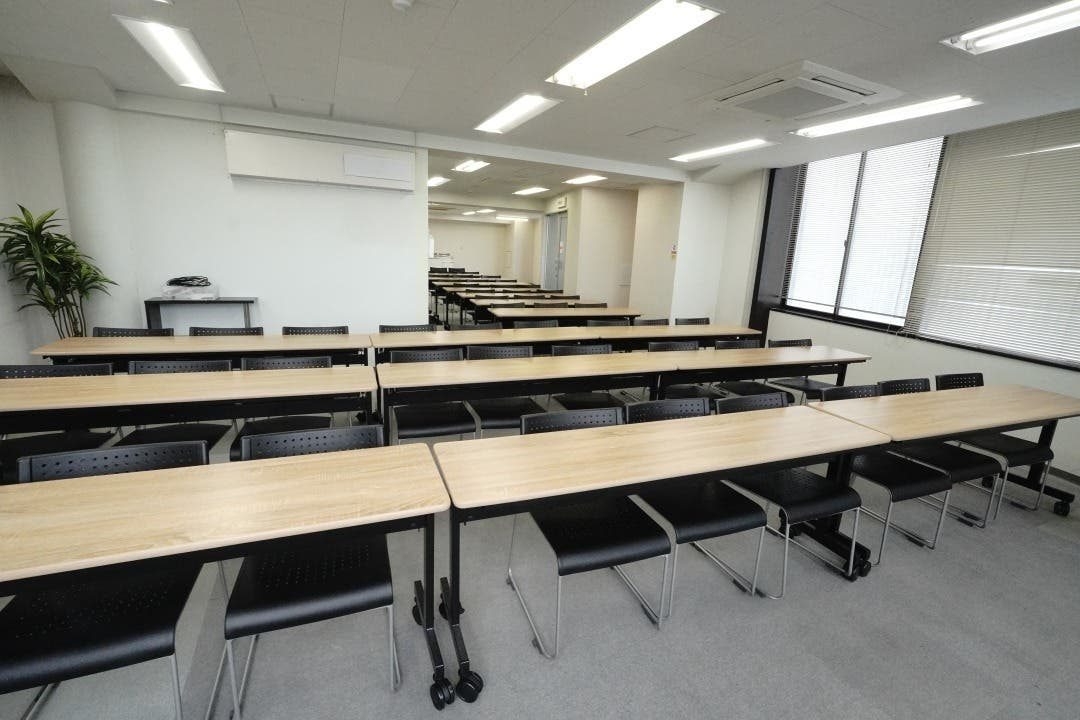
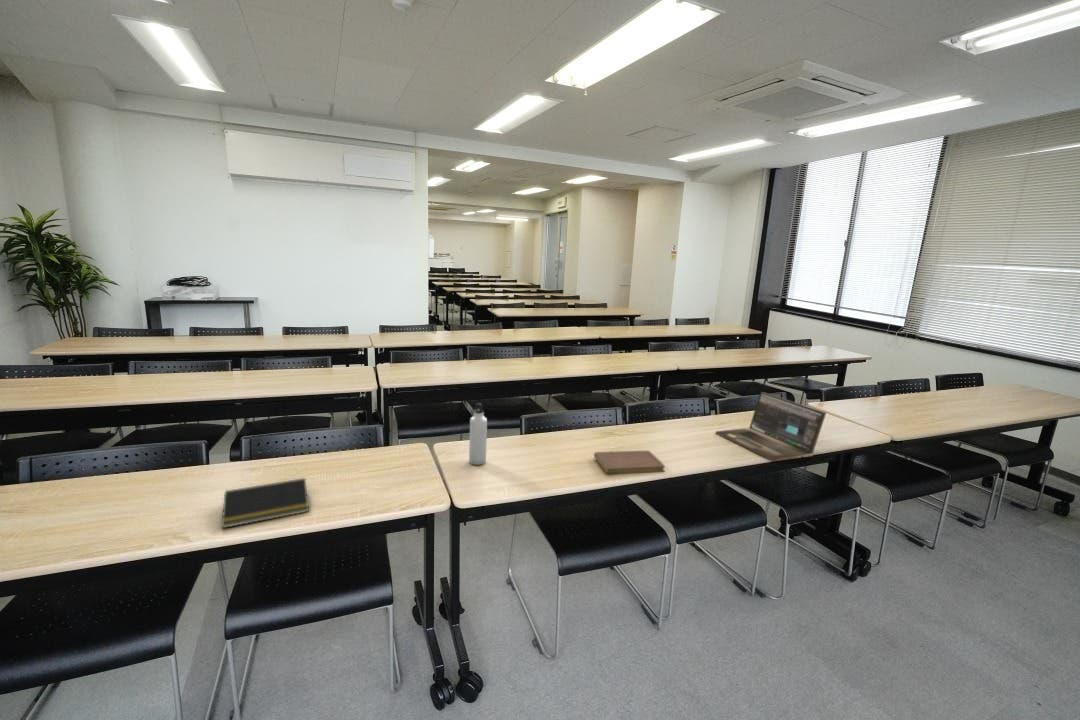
+ laptop (767, 423)
+ notepad (266, 501)
+ notebook (628, 461)
+ water bottle (478, 433)
